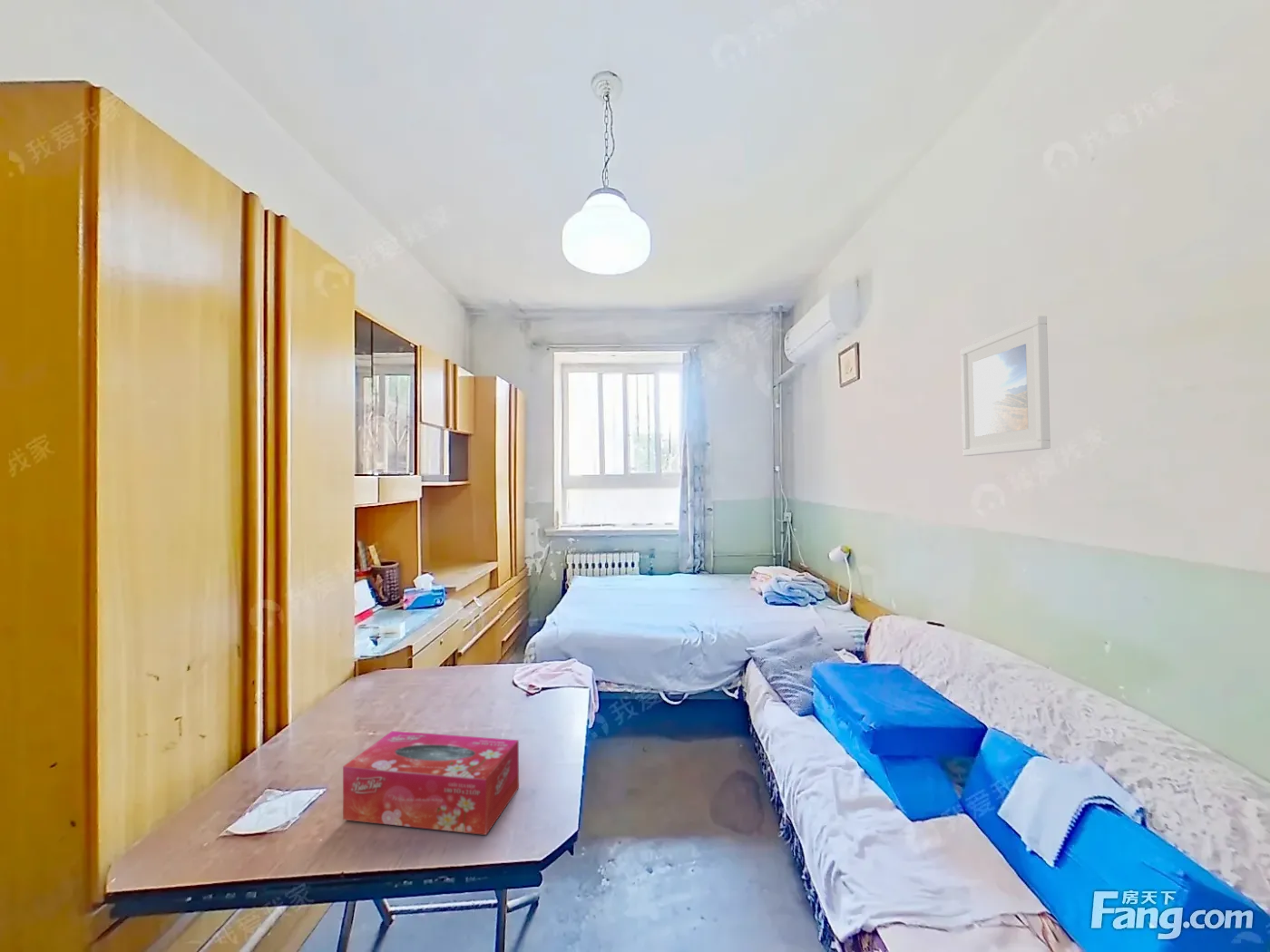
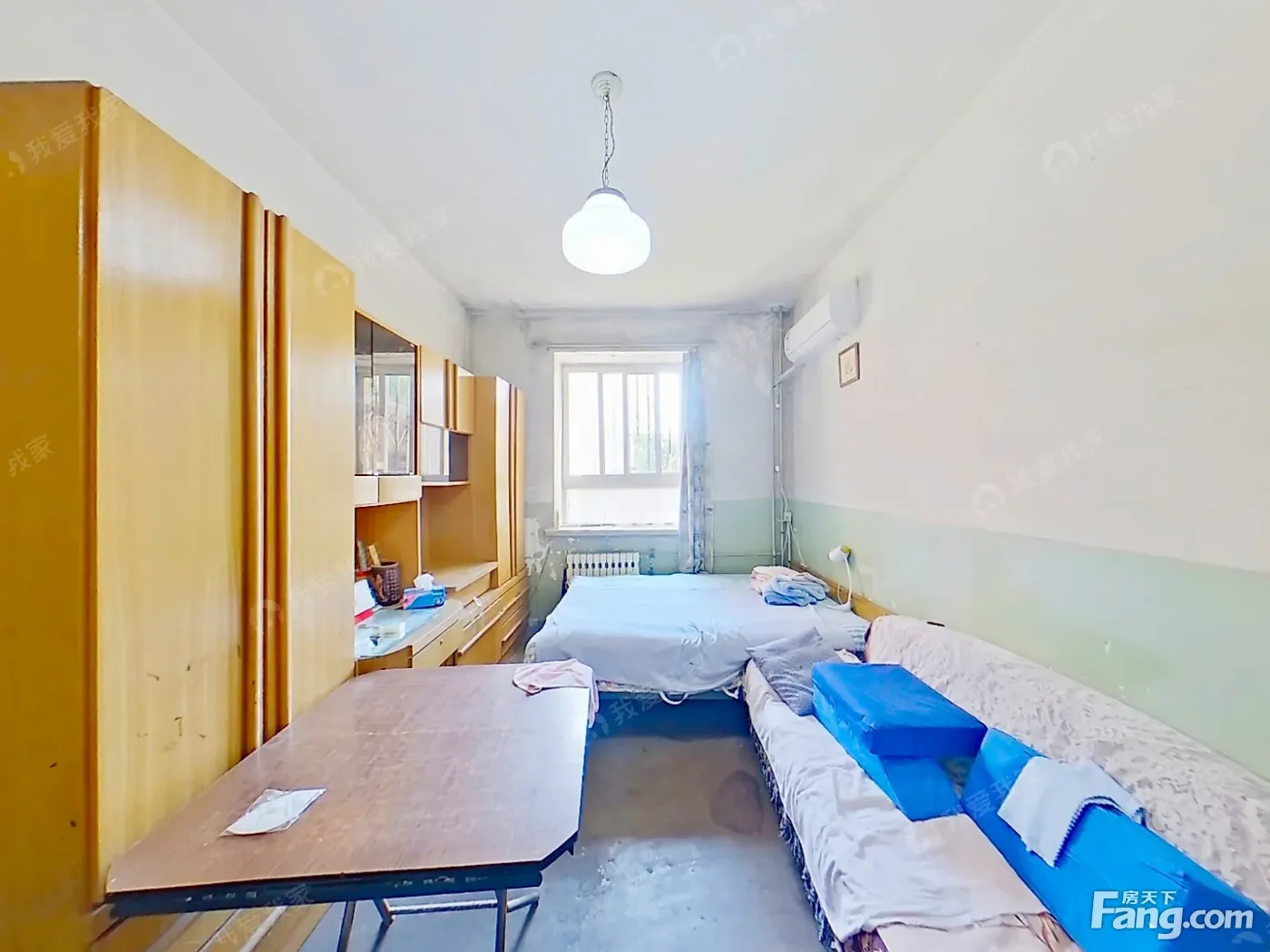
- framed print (1000, 393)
- tissue box (435, 778)
